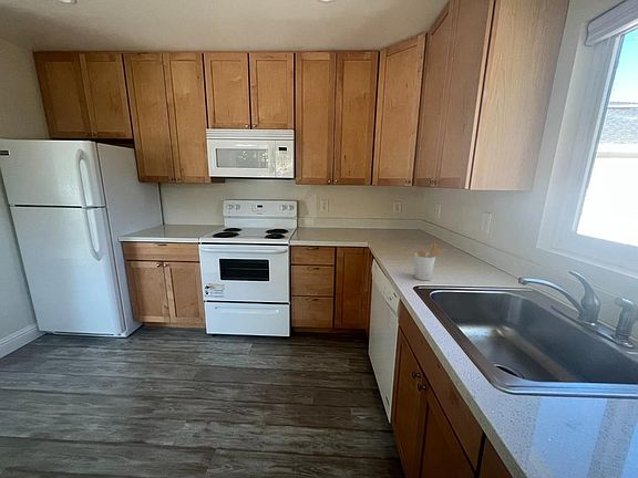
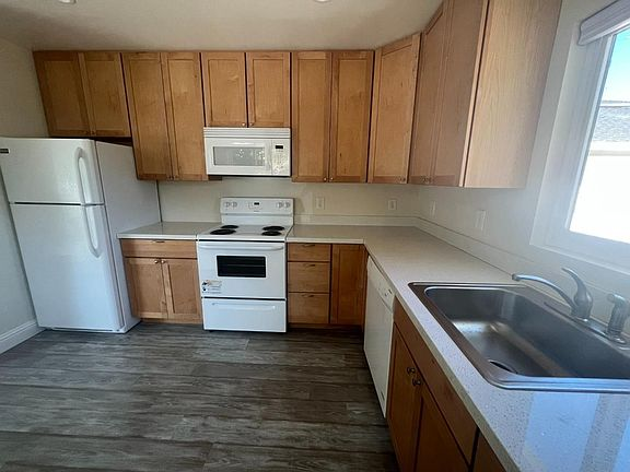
- utensil holder (429, 261)
